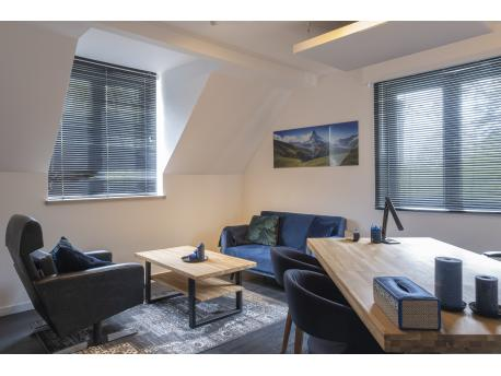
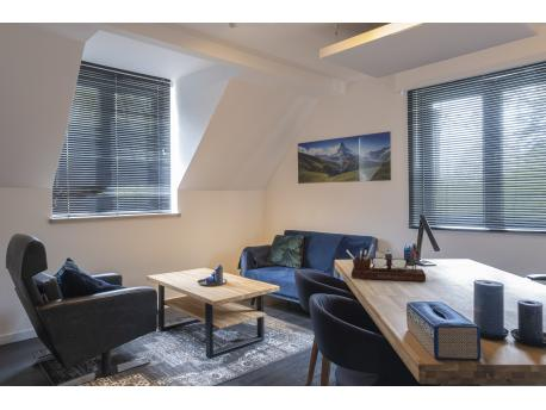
+ desk organizer (384, 260)
